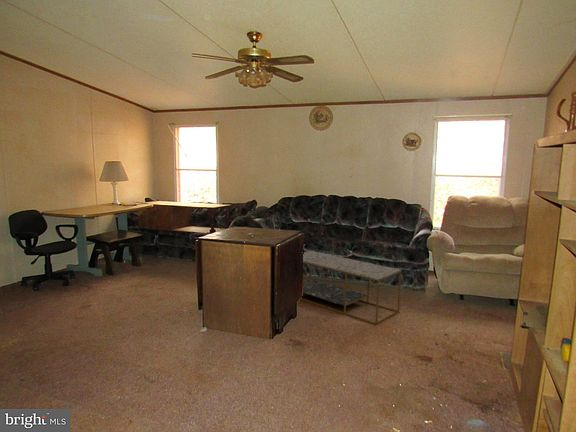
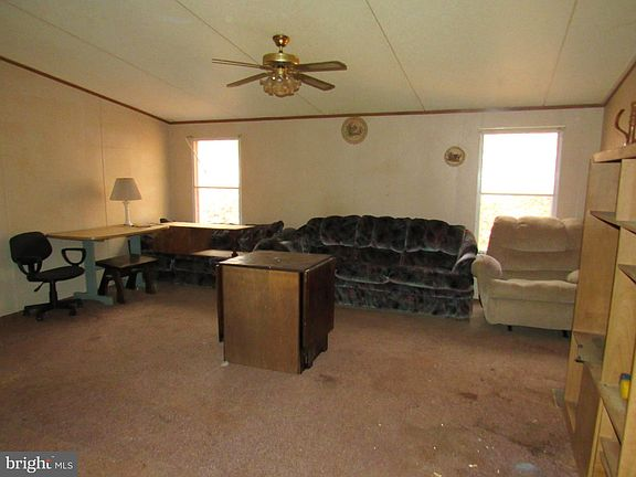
- coffee table (338, 286)
